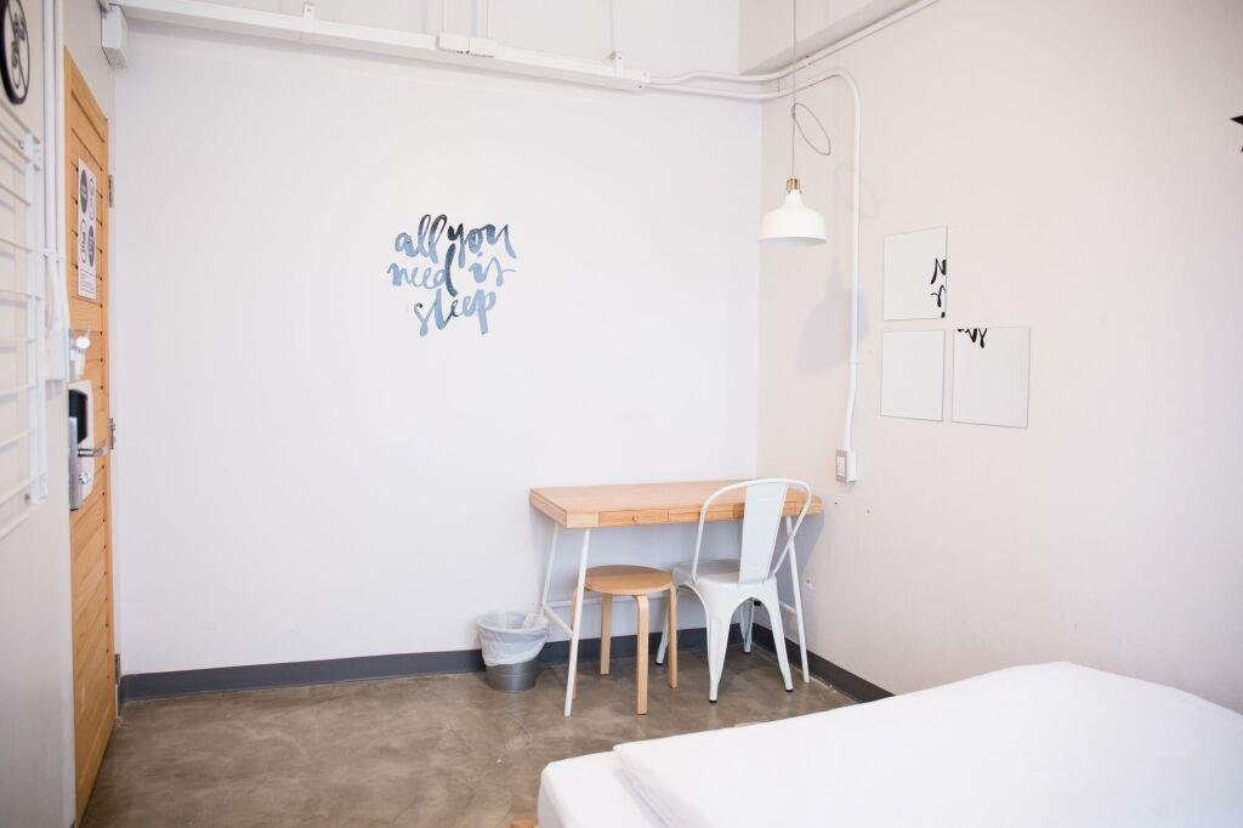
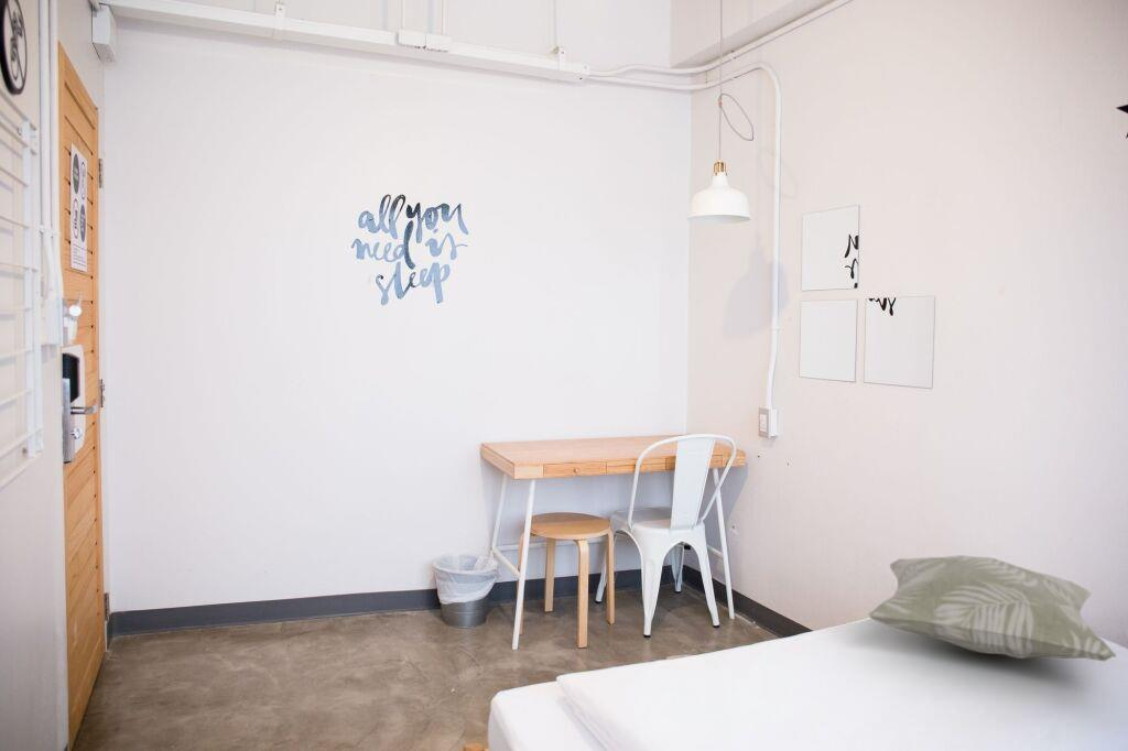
+ decorative pillow (984, 602)
